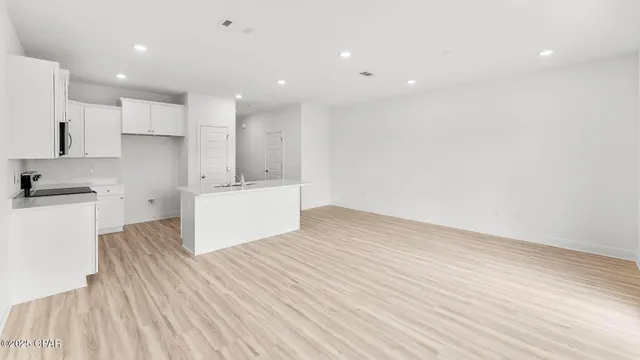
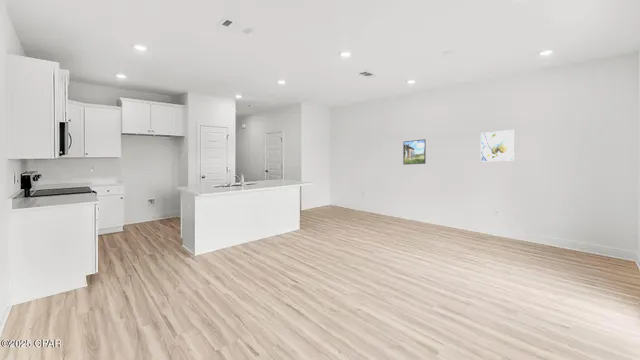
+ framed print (497, 146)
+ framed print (414, 152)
